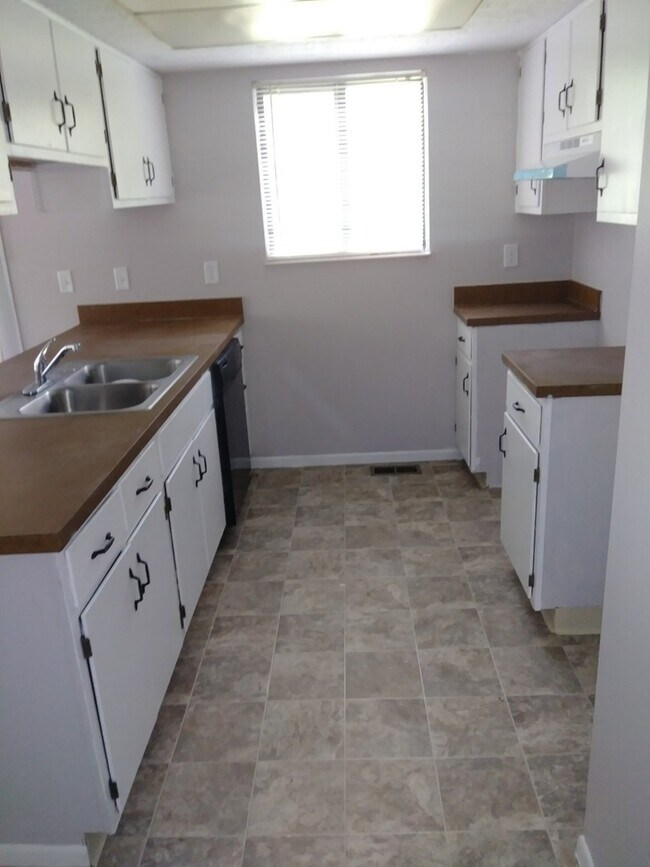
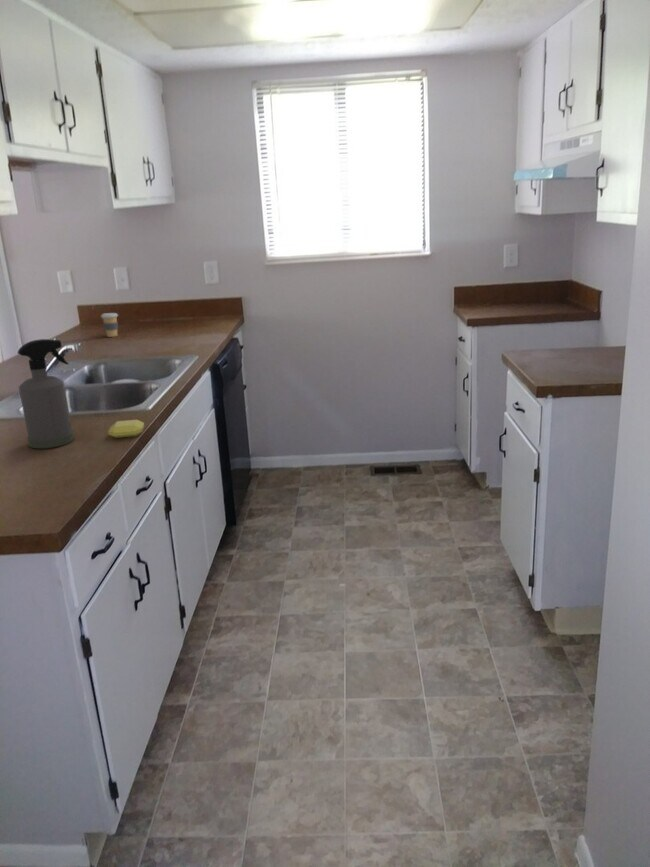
+ coffee cup (110, 325)
+ spray bottle (46, 391)
+ soap bar (126, 428)
